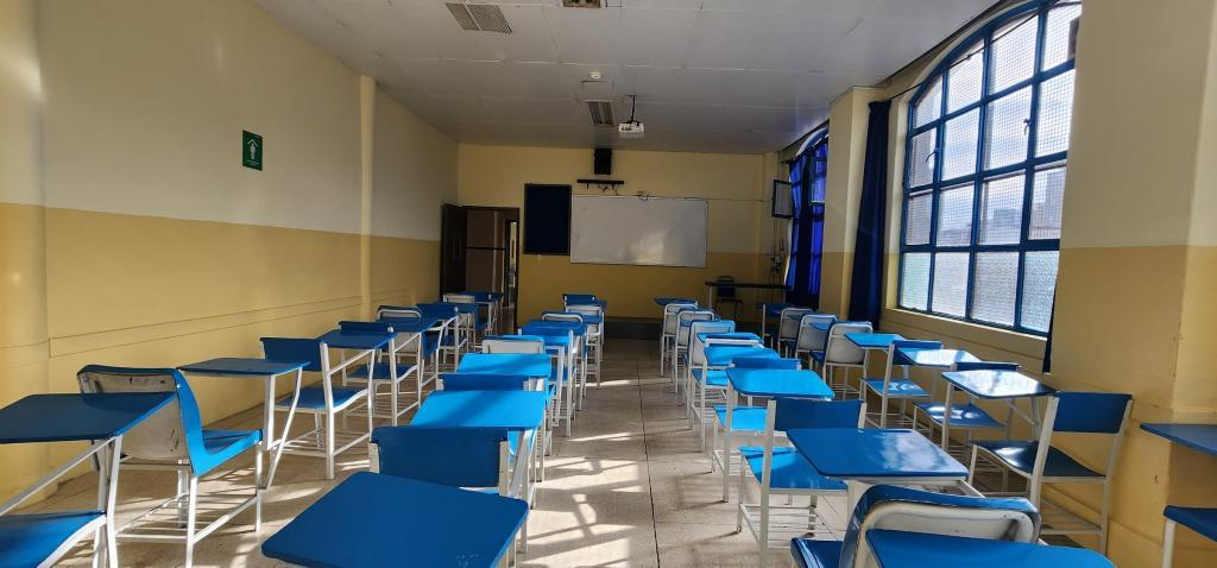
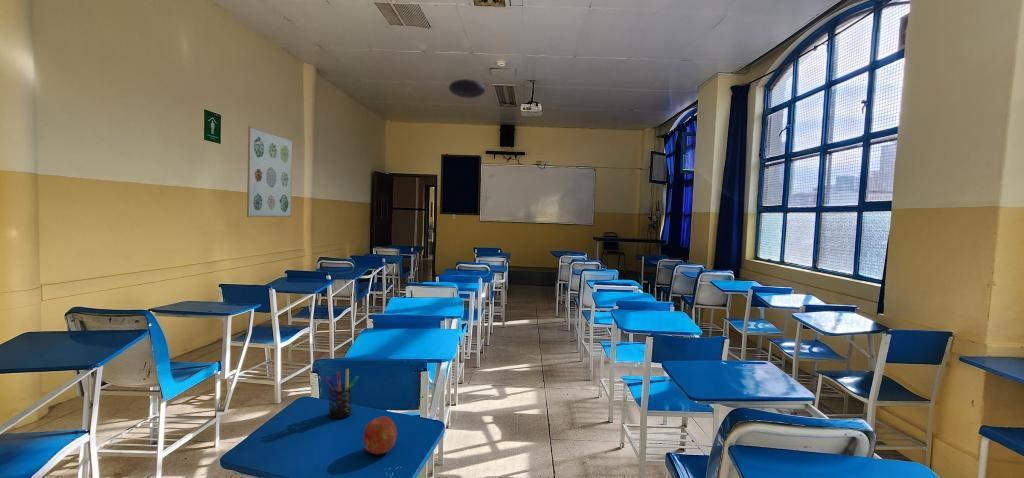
+ fruit (380, 434)
+ wall art (271, 175)
+ pen holder (343, 391)
+ ceiling light (467, 88)
